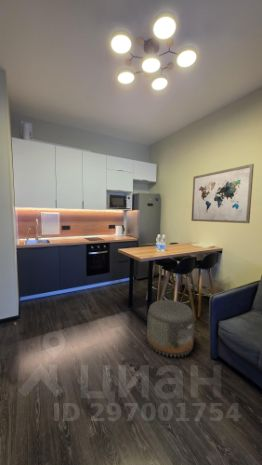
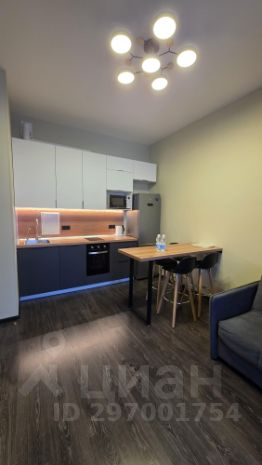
- pouf (170, 323)
- wall art (217, 196)
